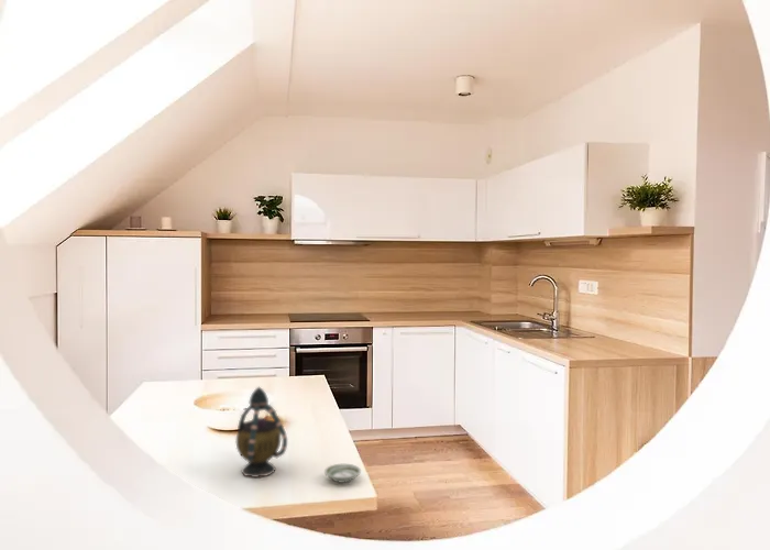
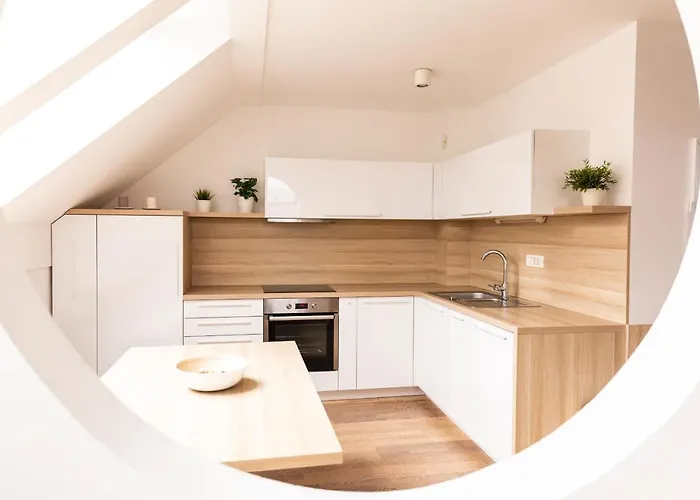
- teapot (254, 425)
- saucer (342, 474)
